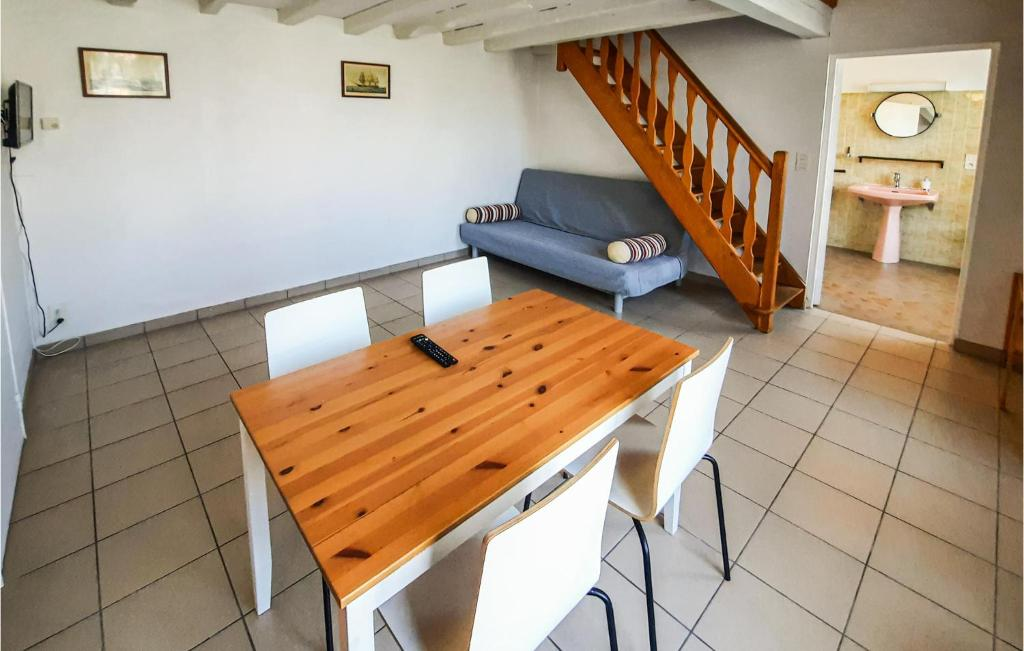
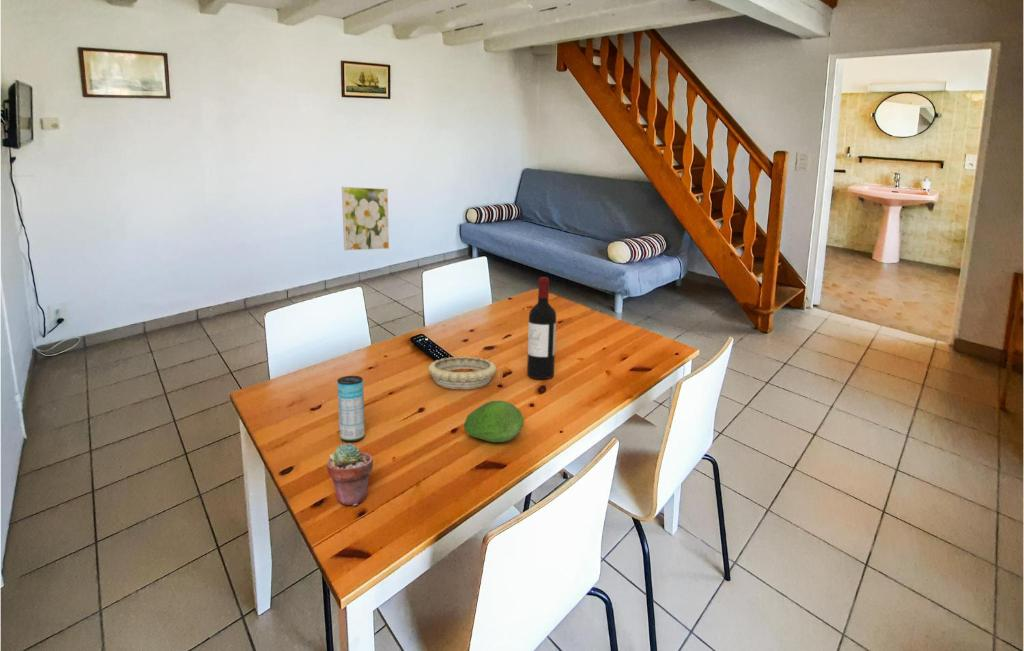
+ decorative bowl (462, 372)
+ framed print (366, 219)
+ fruit (493, 420)
+ wine bottle (542, 327)
+ potted succulent (350, 471)
+ beverage can (351, 408)
